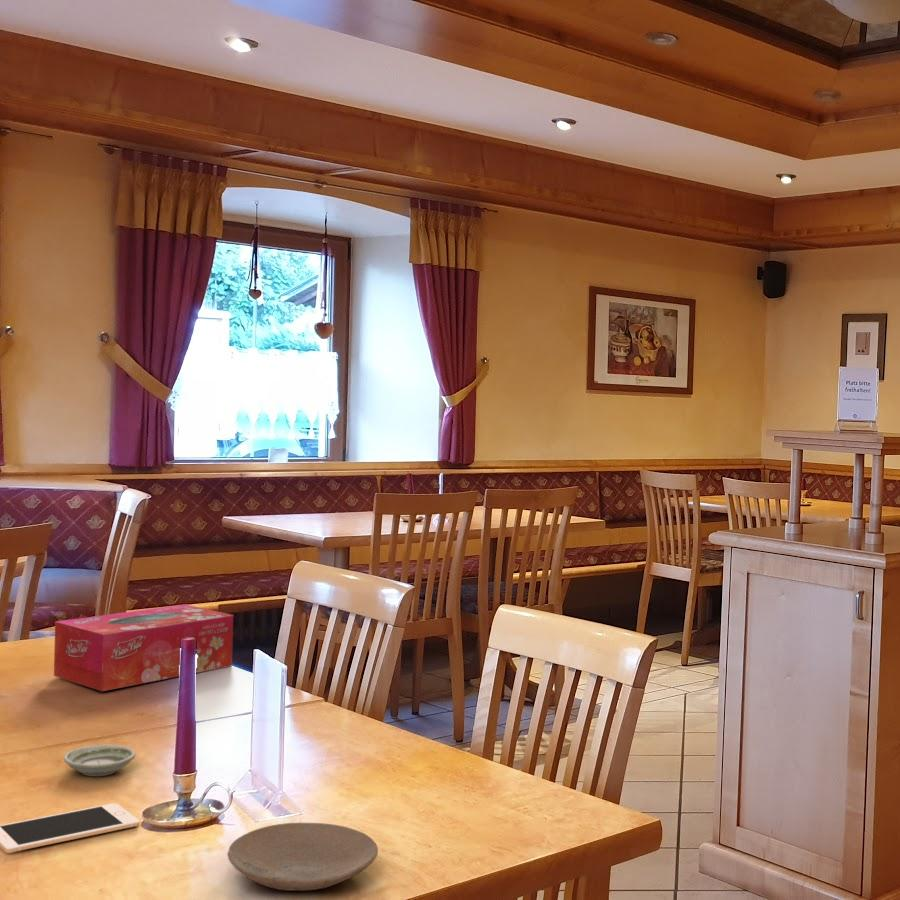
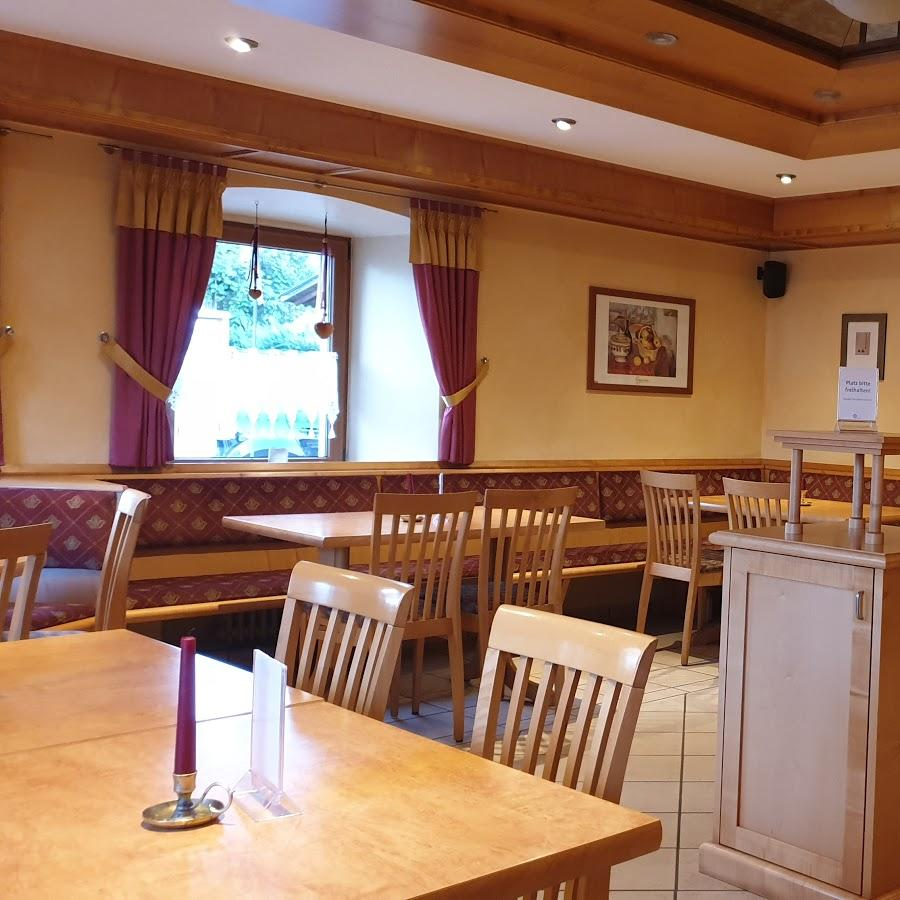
- tissue box (146, 644)
- plate (302, 860)
- saucer (99, 762)
- cell phone (64, 826)
